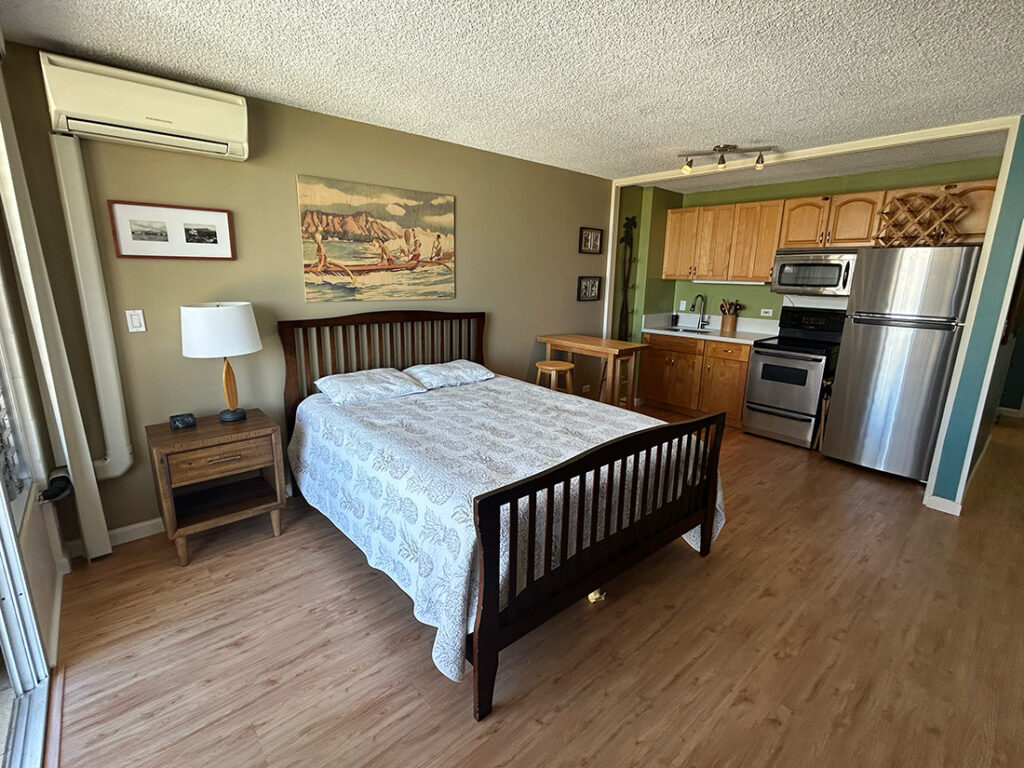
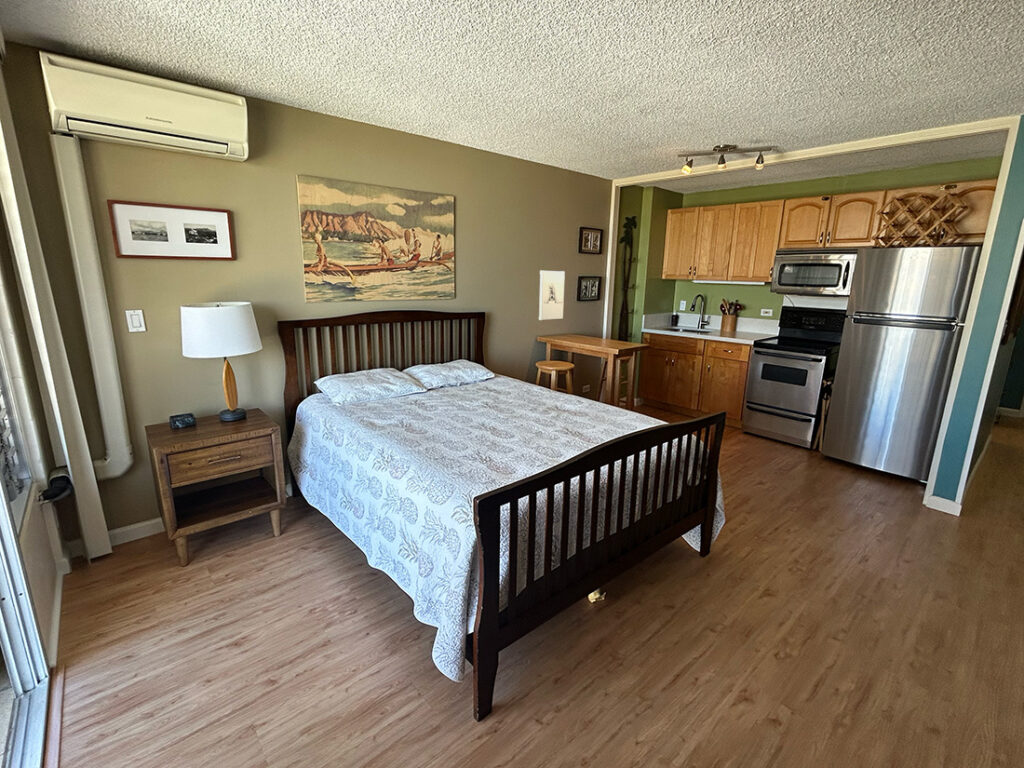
+ wall sculpture (551, 295)
